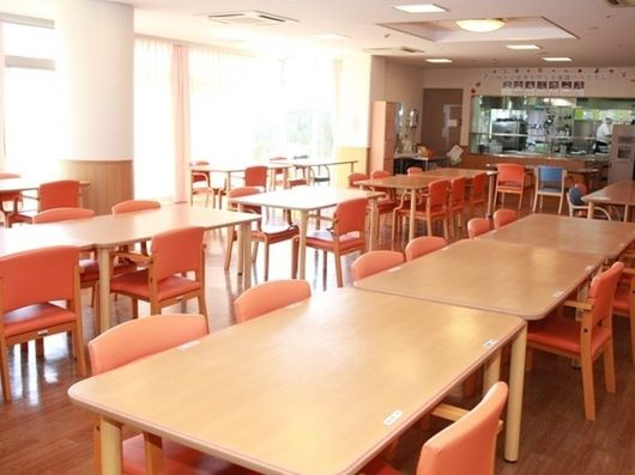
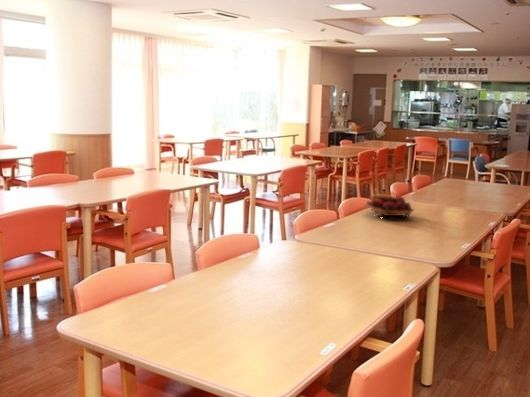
+ fruit basket (389, 205)
